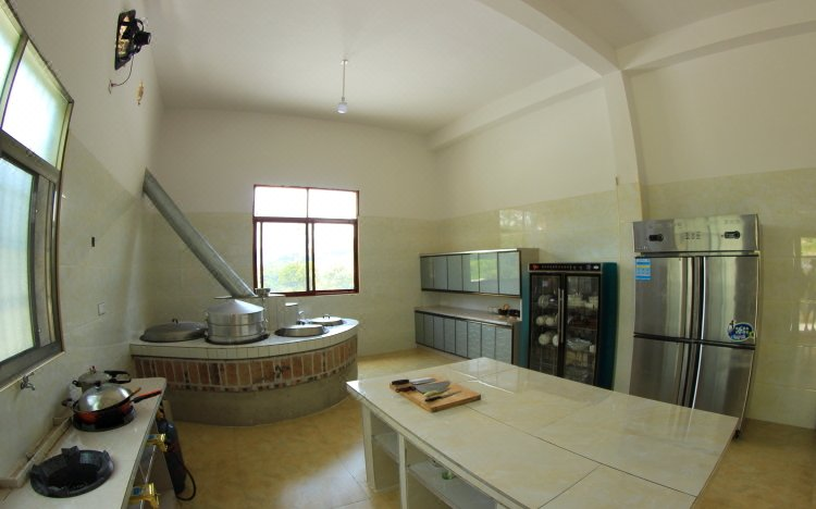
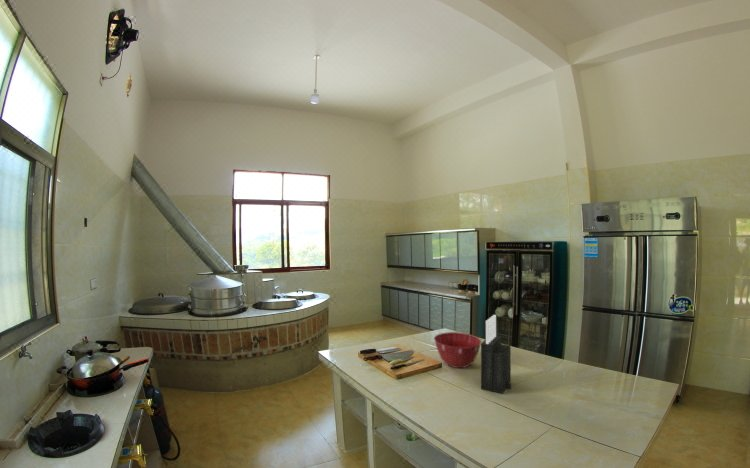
+ mixing bowl (457, 351)
+ knife block (498, 352)
